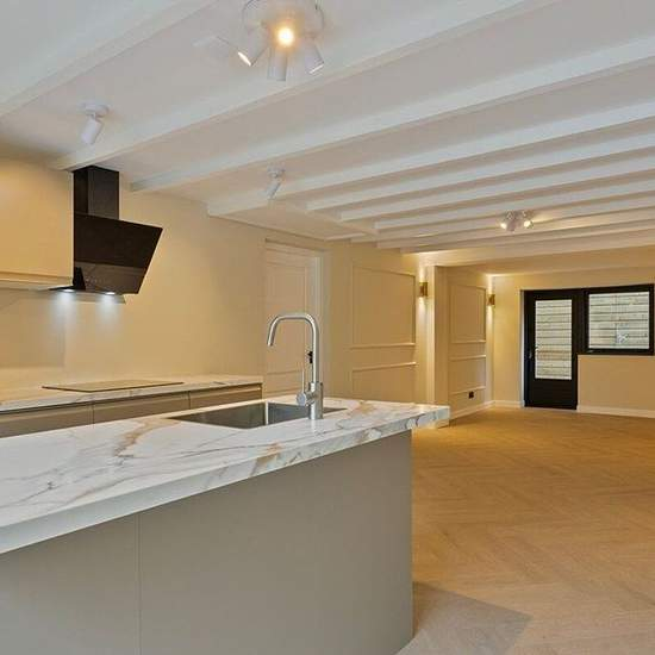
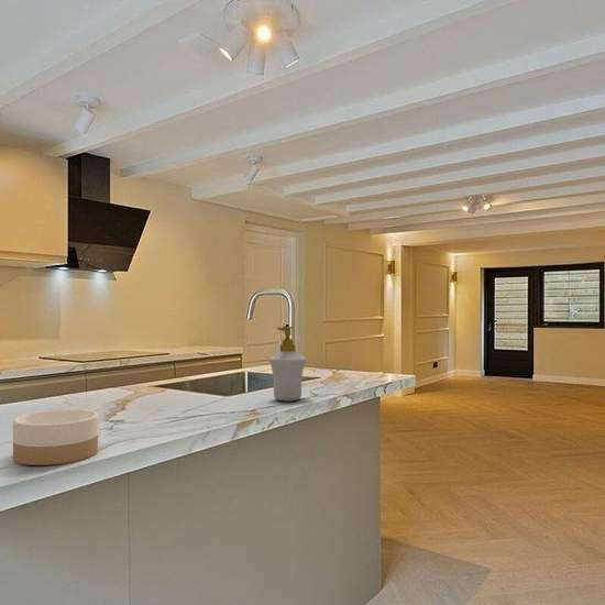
+ soap bottle (287, 362)
+ bowl (56, 435)
